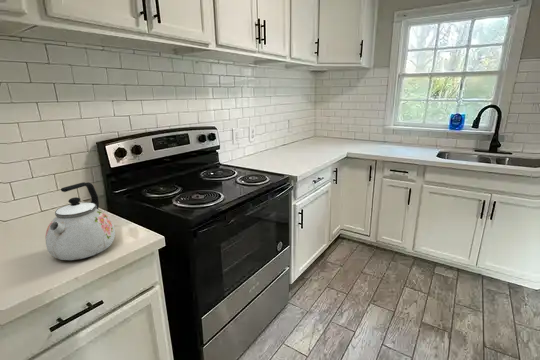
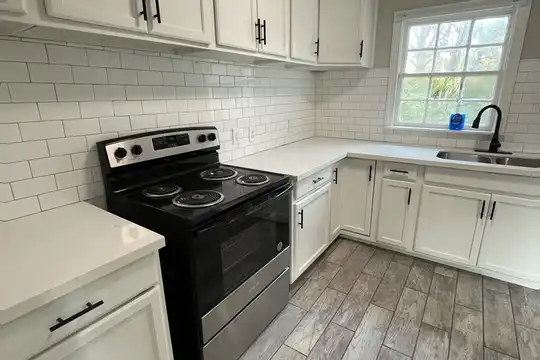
- kettle (77, 218)
